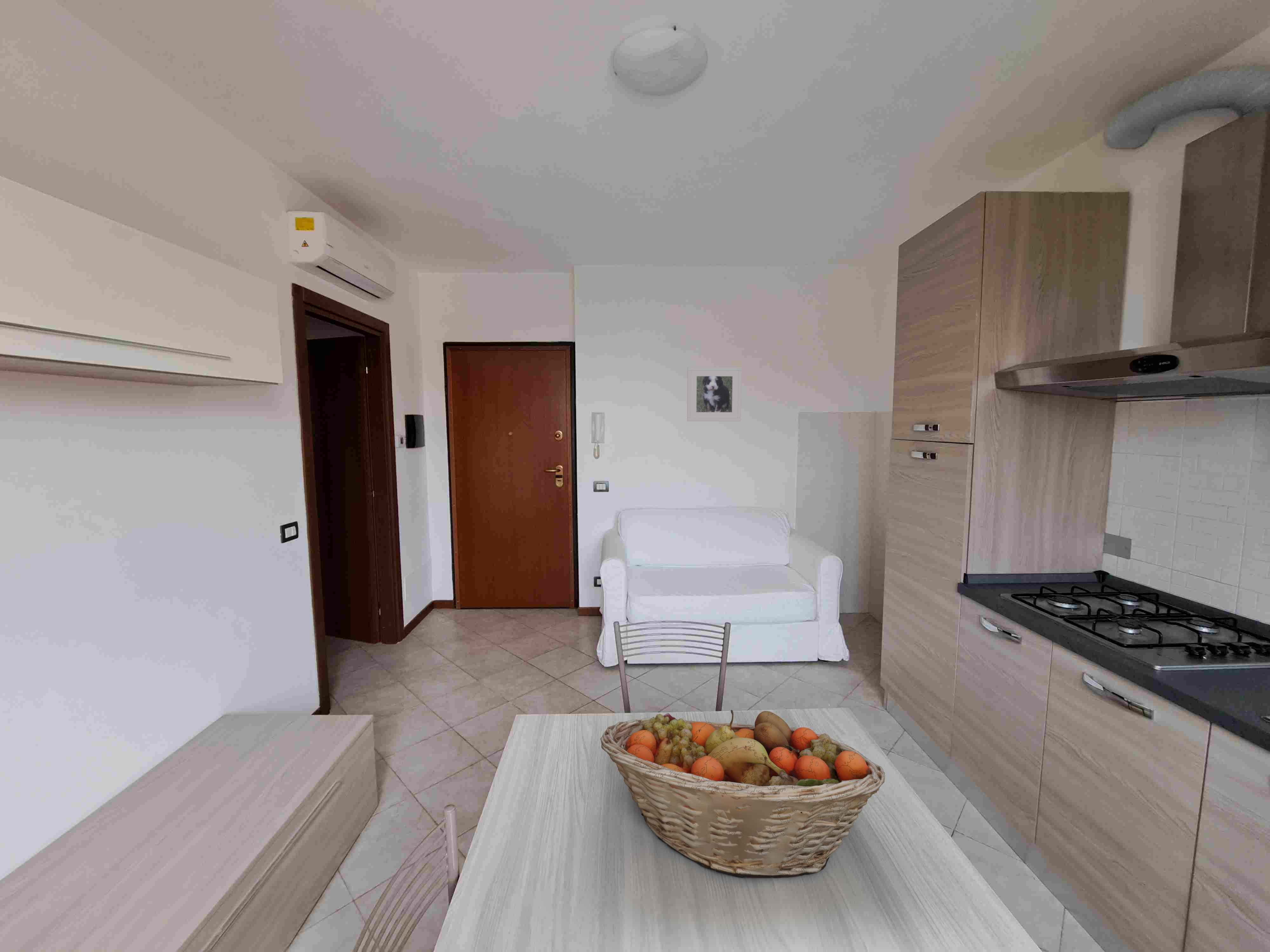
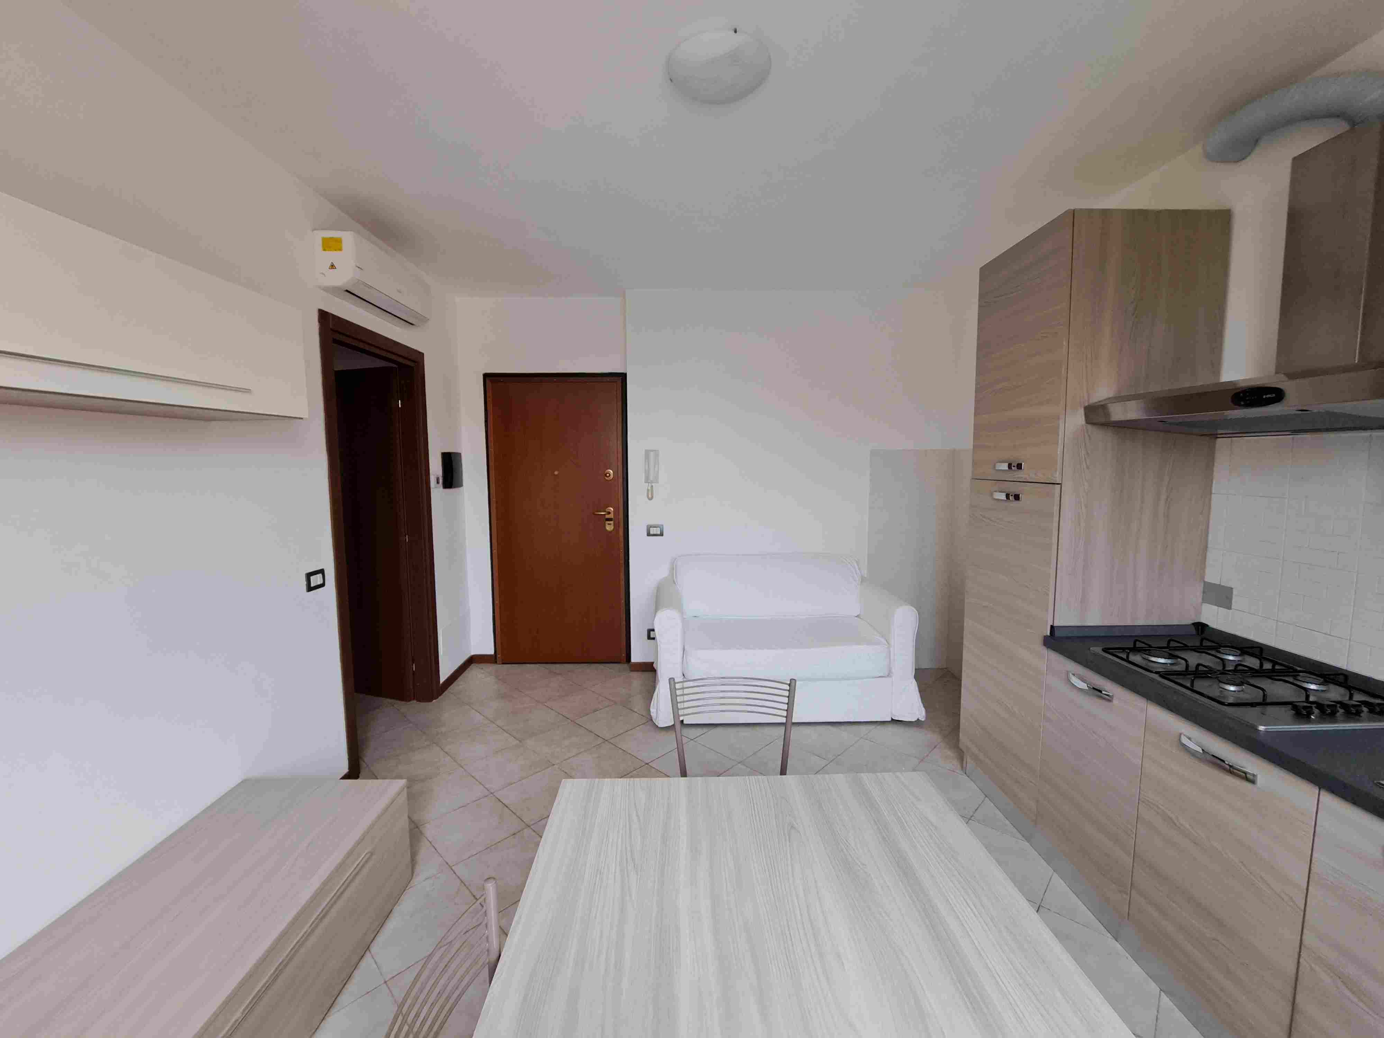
- fruit basket (734, 770)
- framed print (714, 394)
